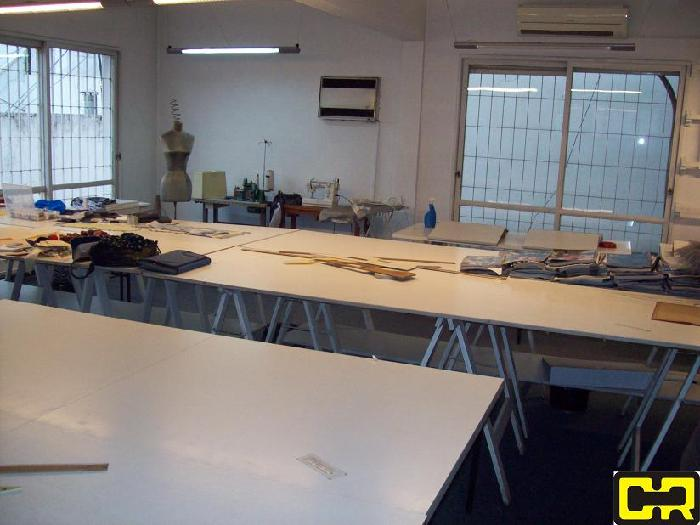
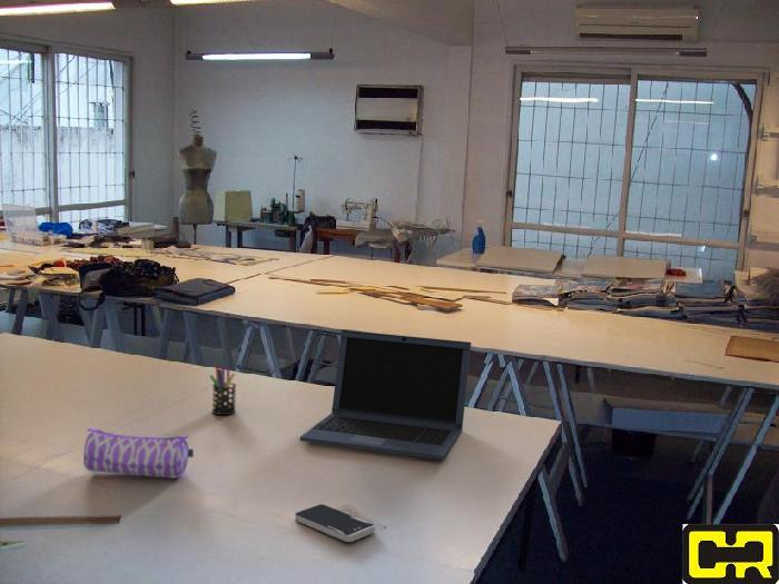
+ smartphone (334, 522)
+ laptop (388, 389)
+ pen holder (220, 388)
+ pencil case (137, 453)
